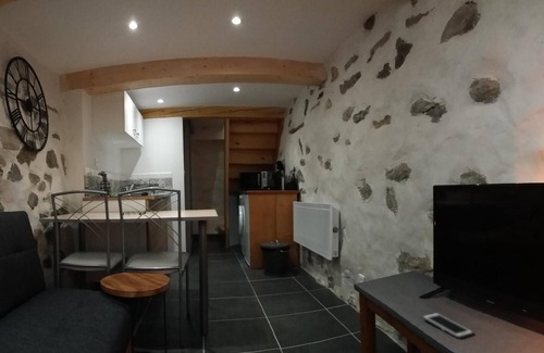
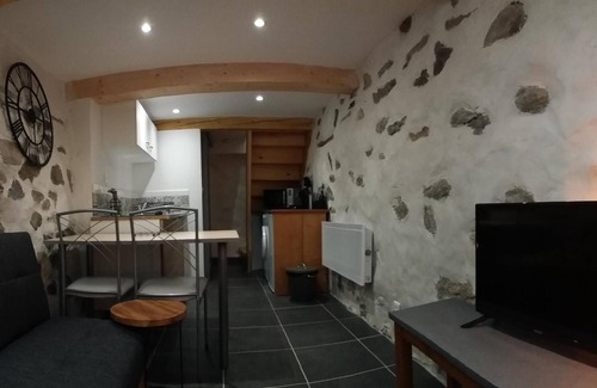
- cell phone (446, 325)
